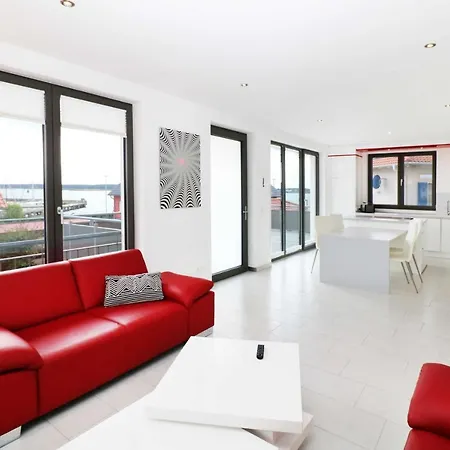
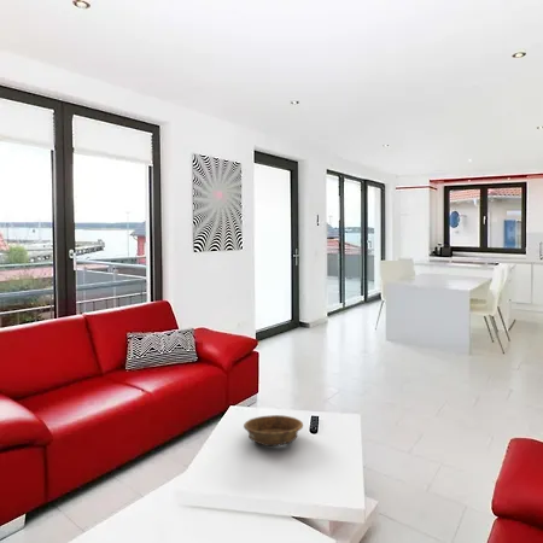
+ decorative bowl (273, 431)
